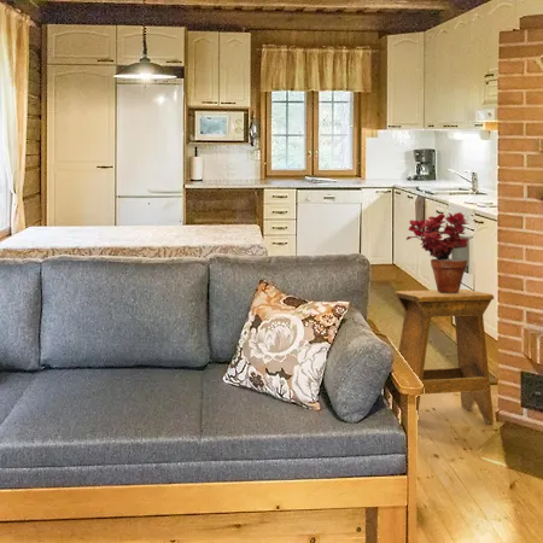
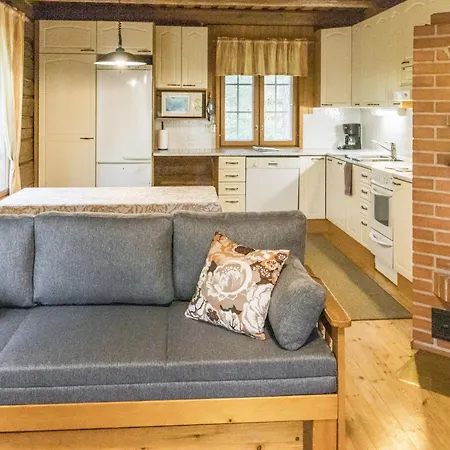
- stool (440, 368)
- potted plant (442, 251)
